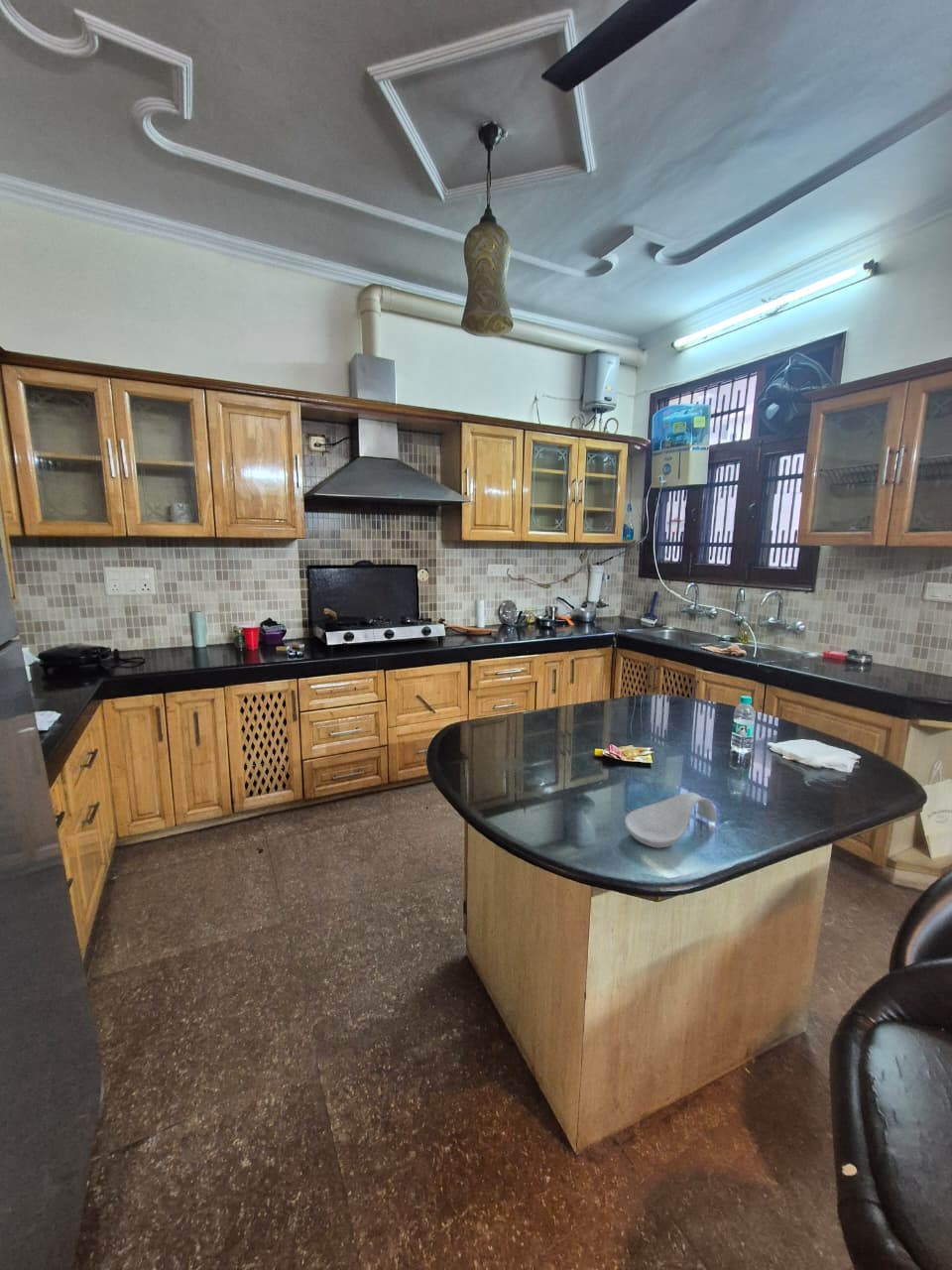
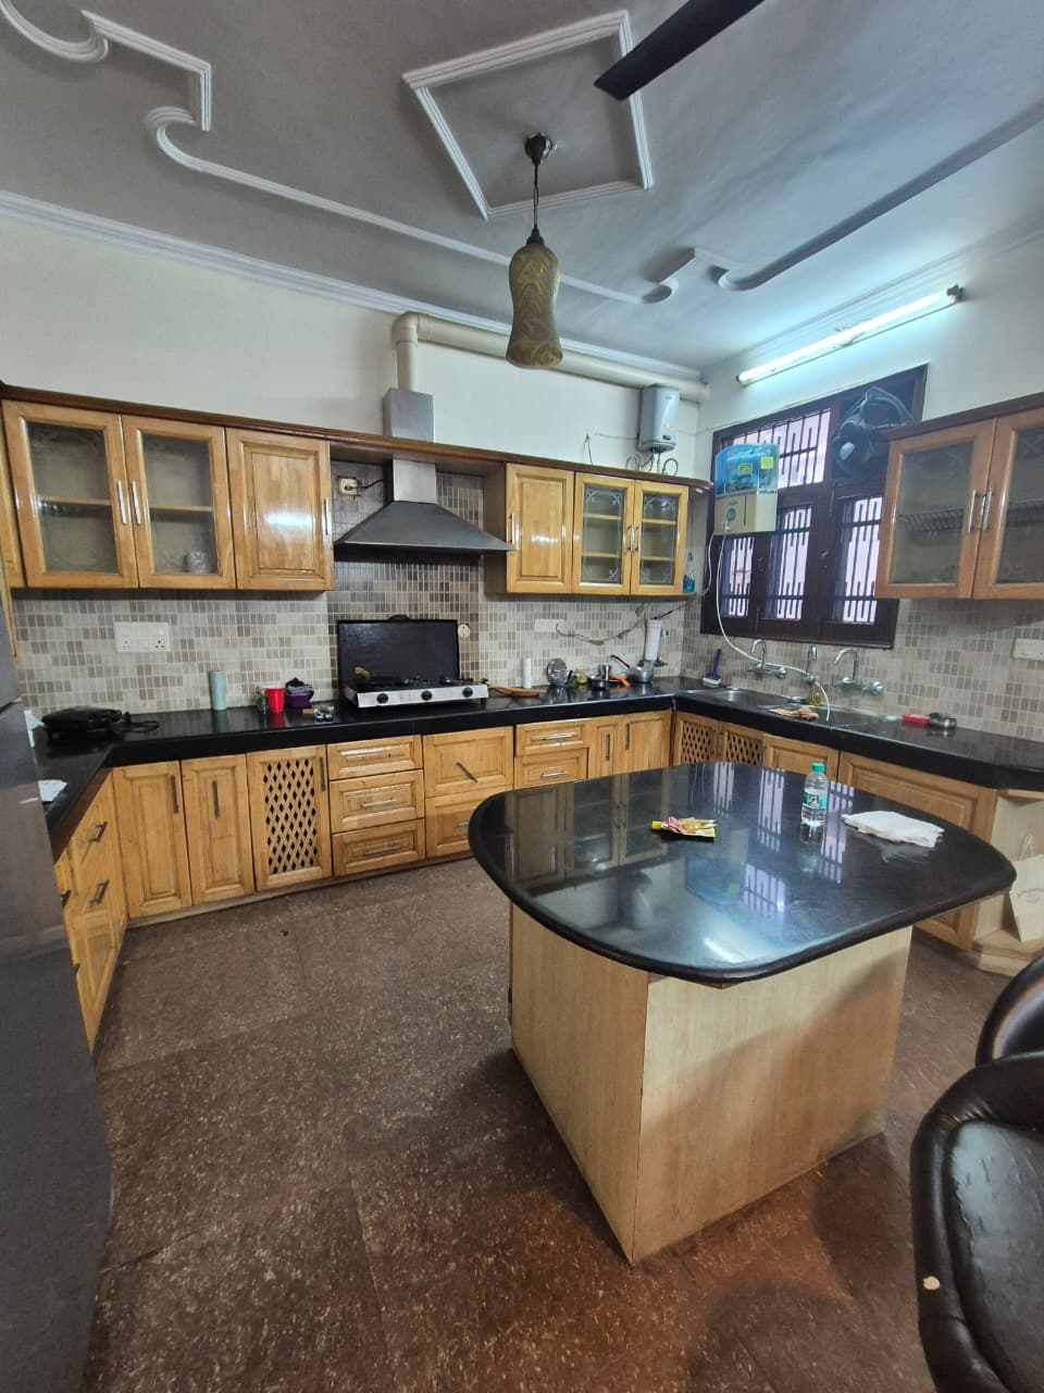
- spoon rest (672, 817)
